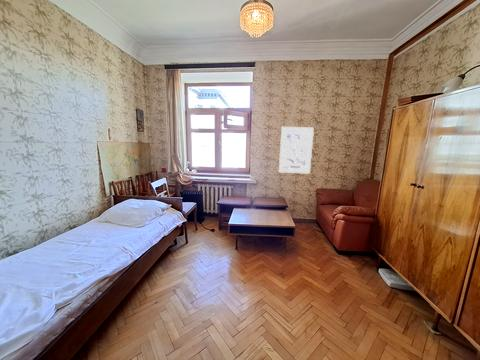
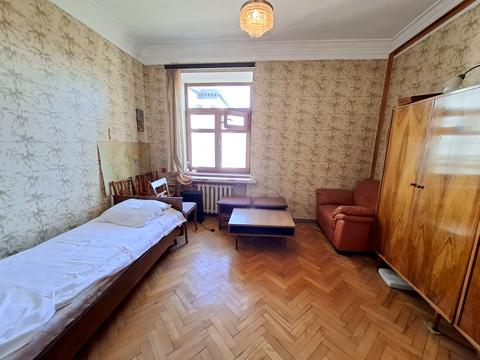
- wall art (295, 150)
